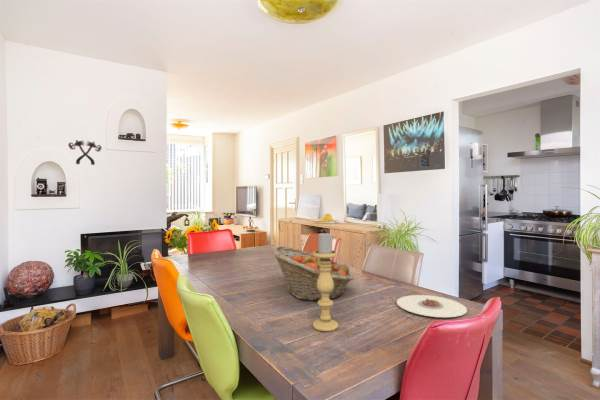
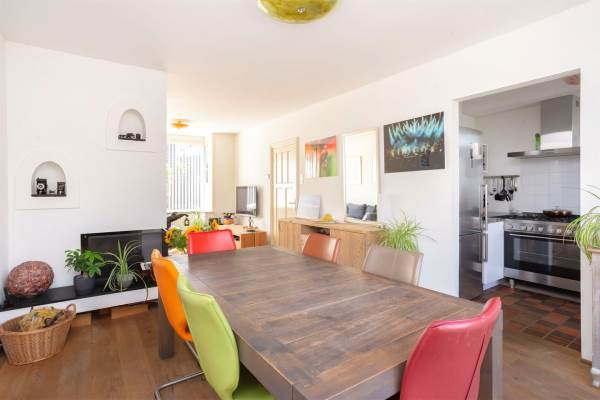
- fruit basket (311, 269)
- decorative ornament (85, 153)
- candle holder (325, 278)
- plate (430, 303)
